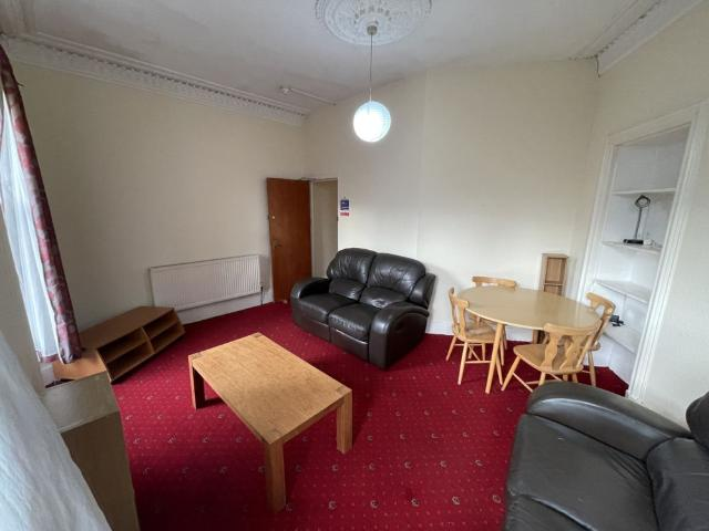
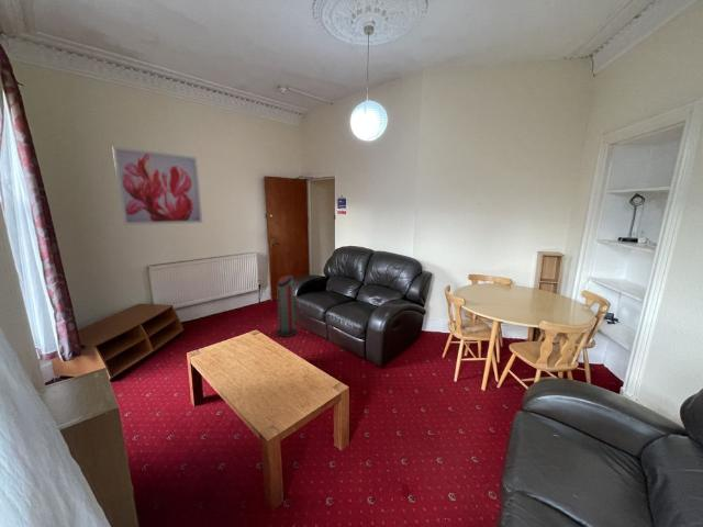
+ wall art (161, 189)
+ air purifier (286, 304)
